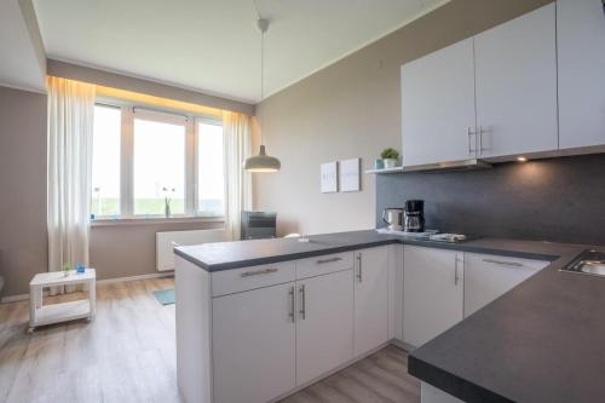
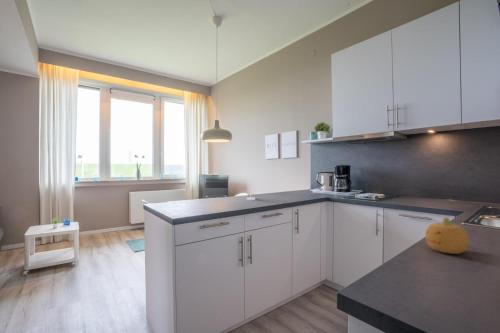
+ fruit (446, 233)
